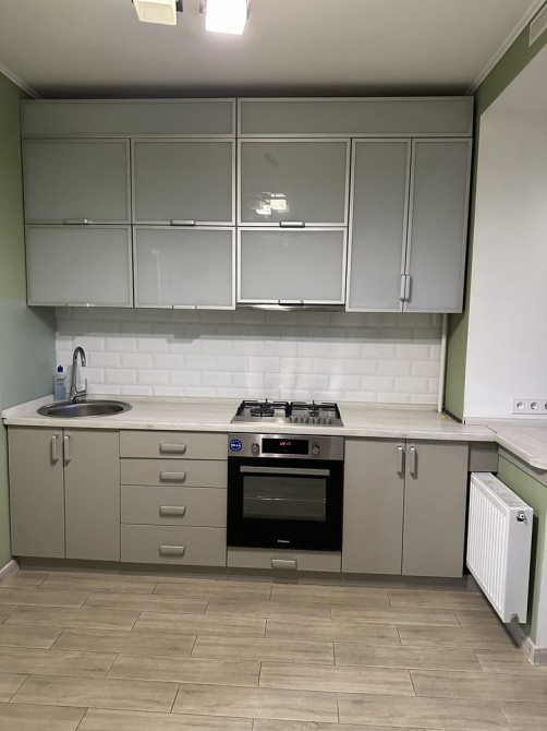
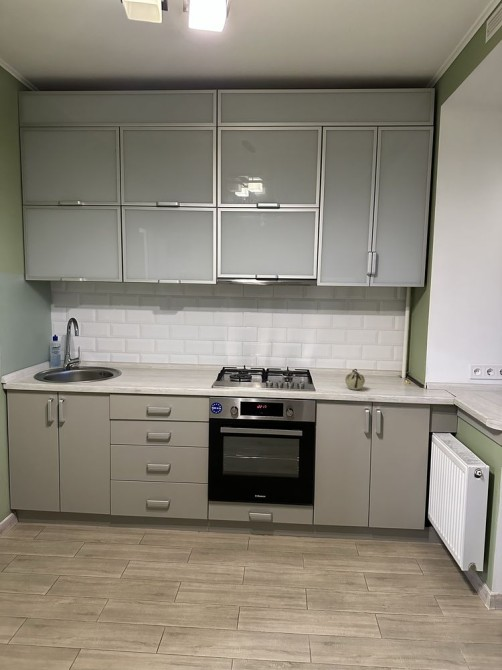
+ teapot (354, 378)
